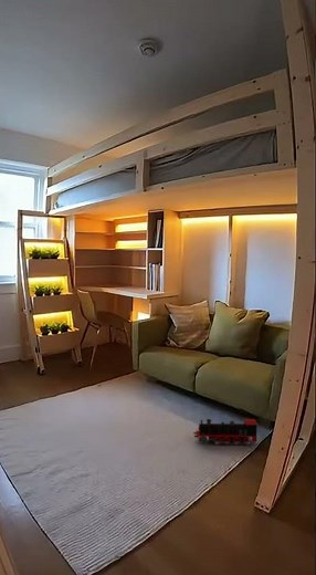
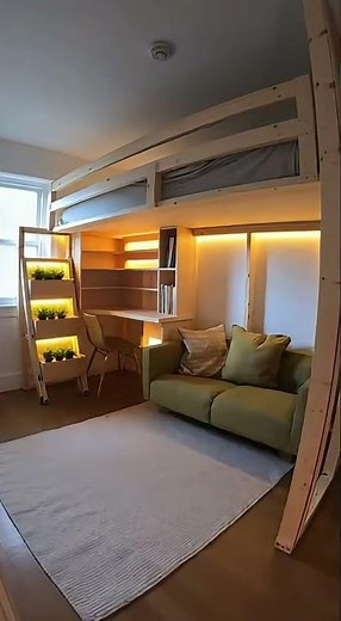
- toy train (224, 430)
